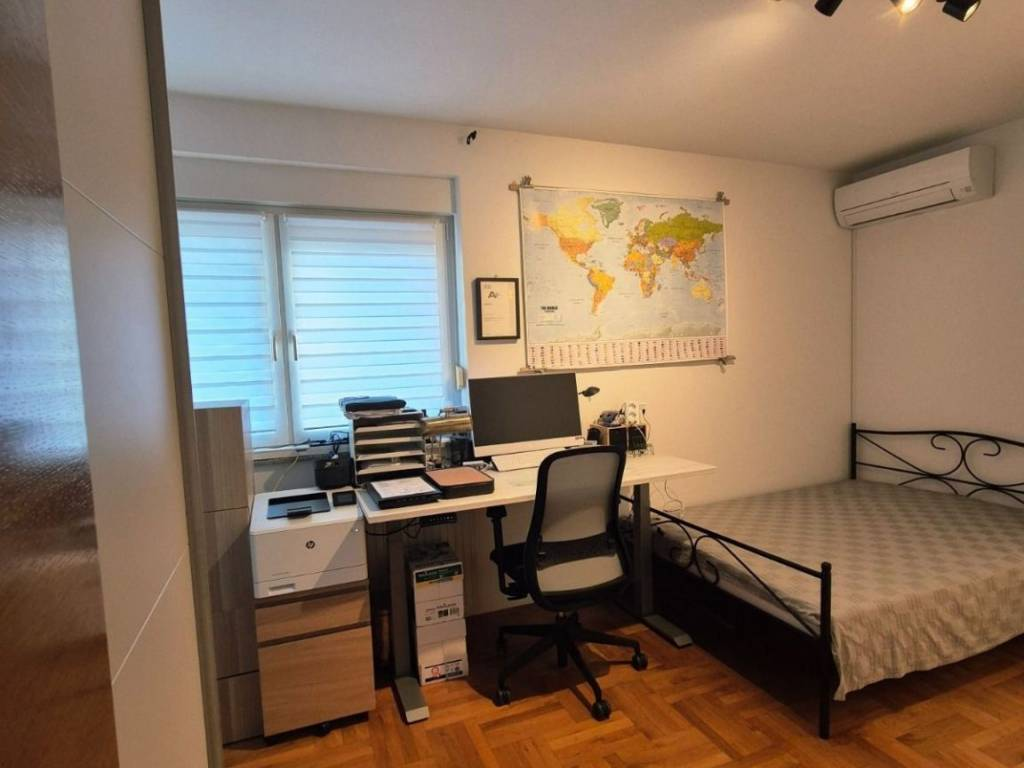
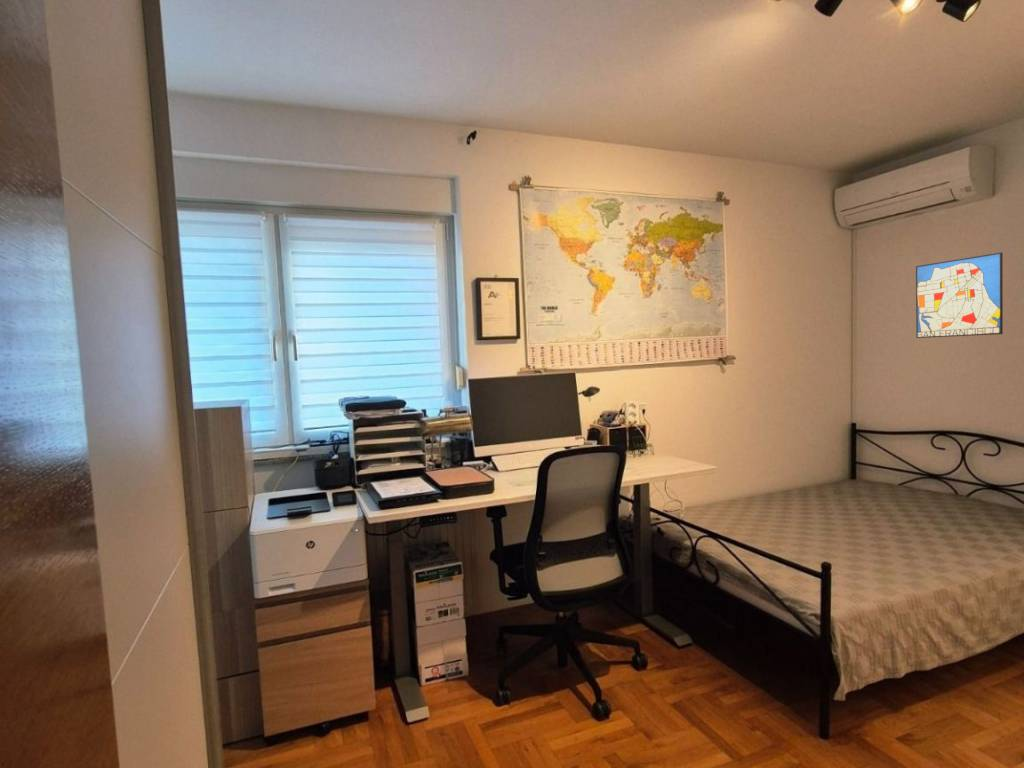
+ wall art (956, 298)
